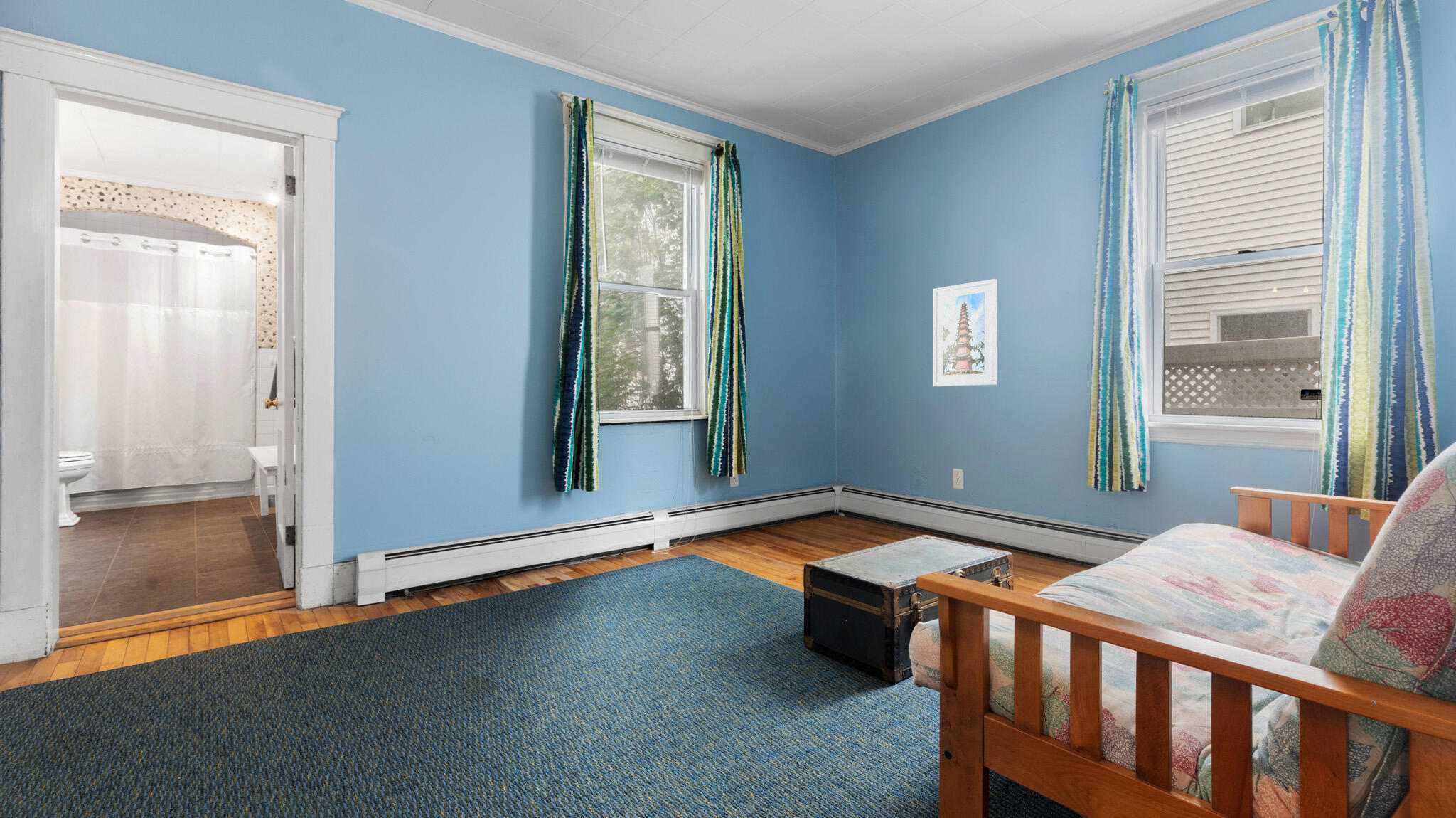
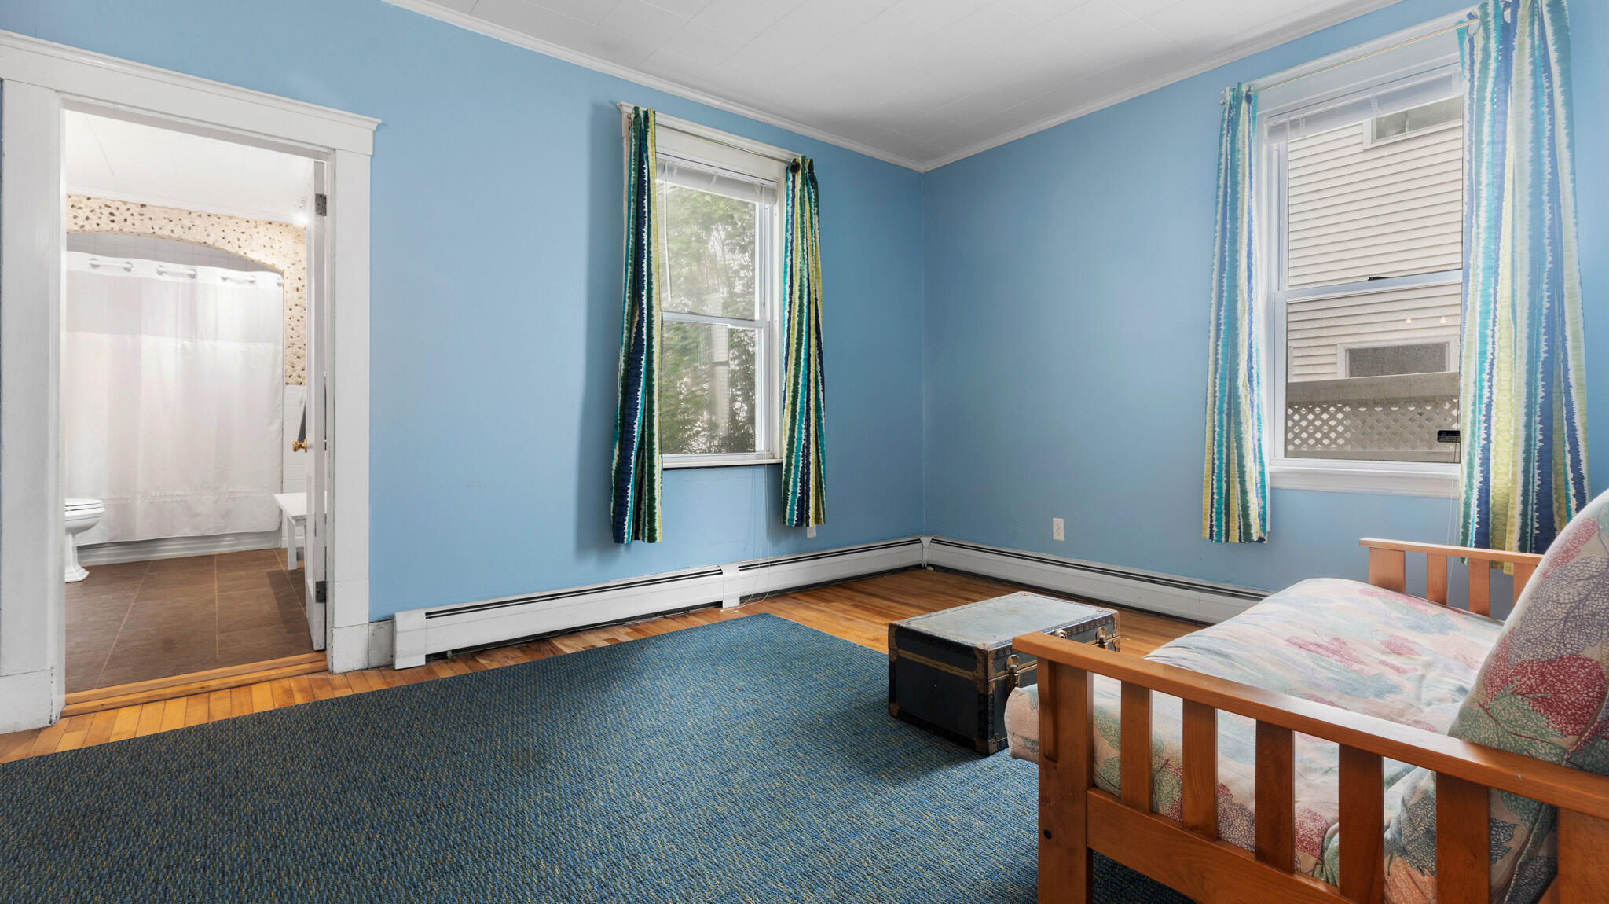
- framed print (963, 334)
